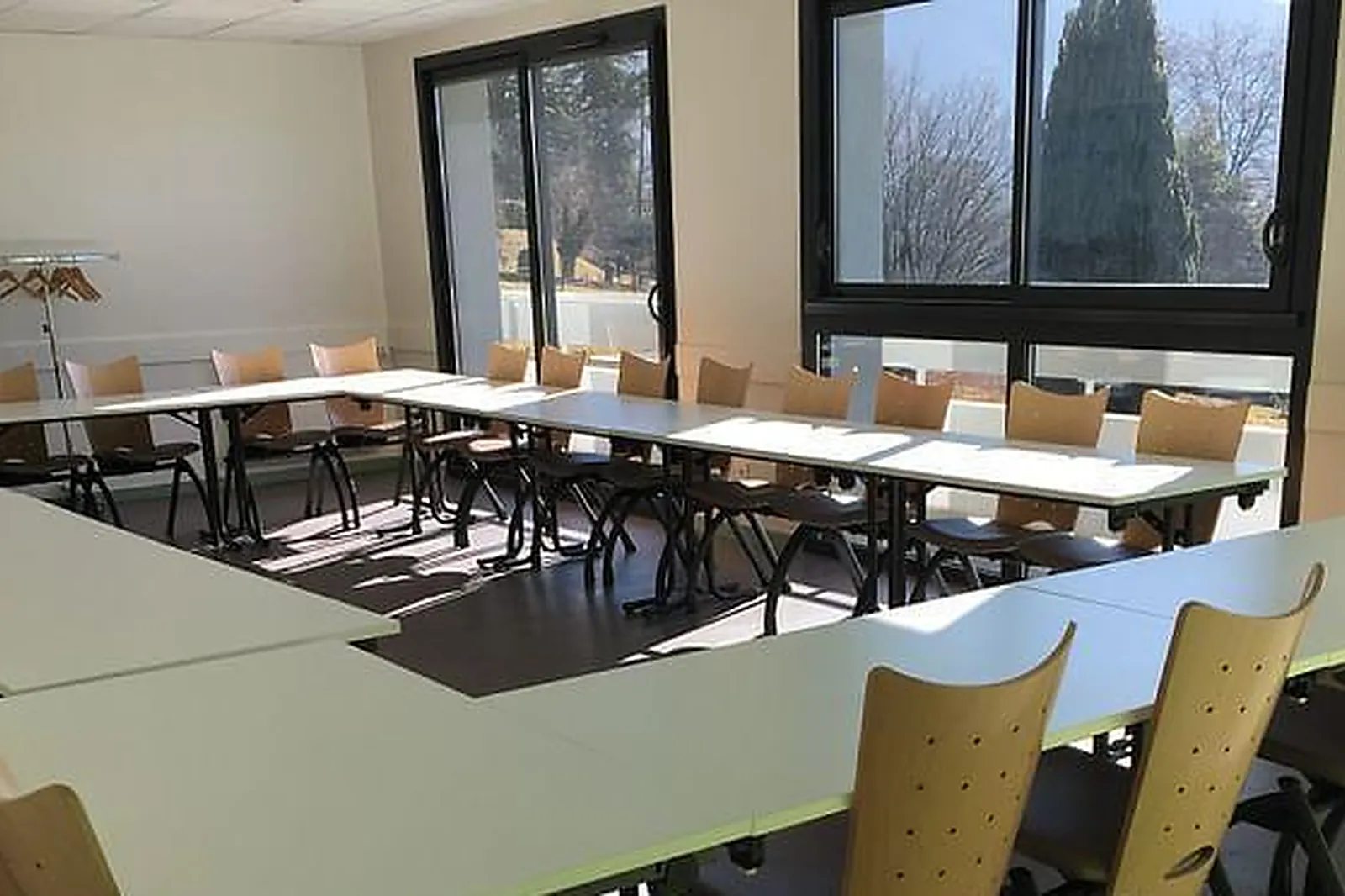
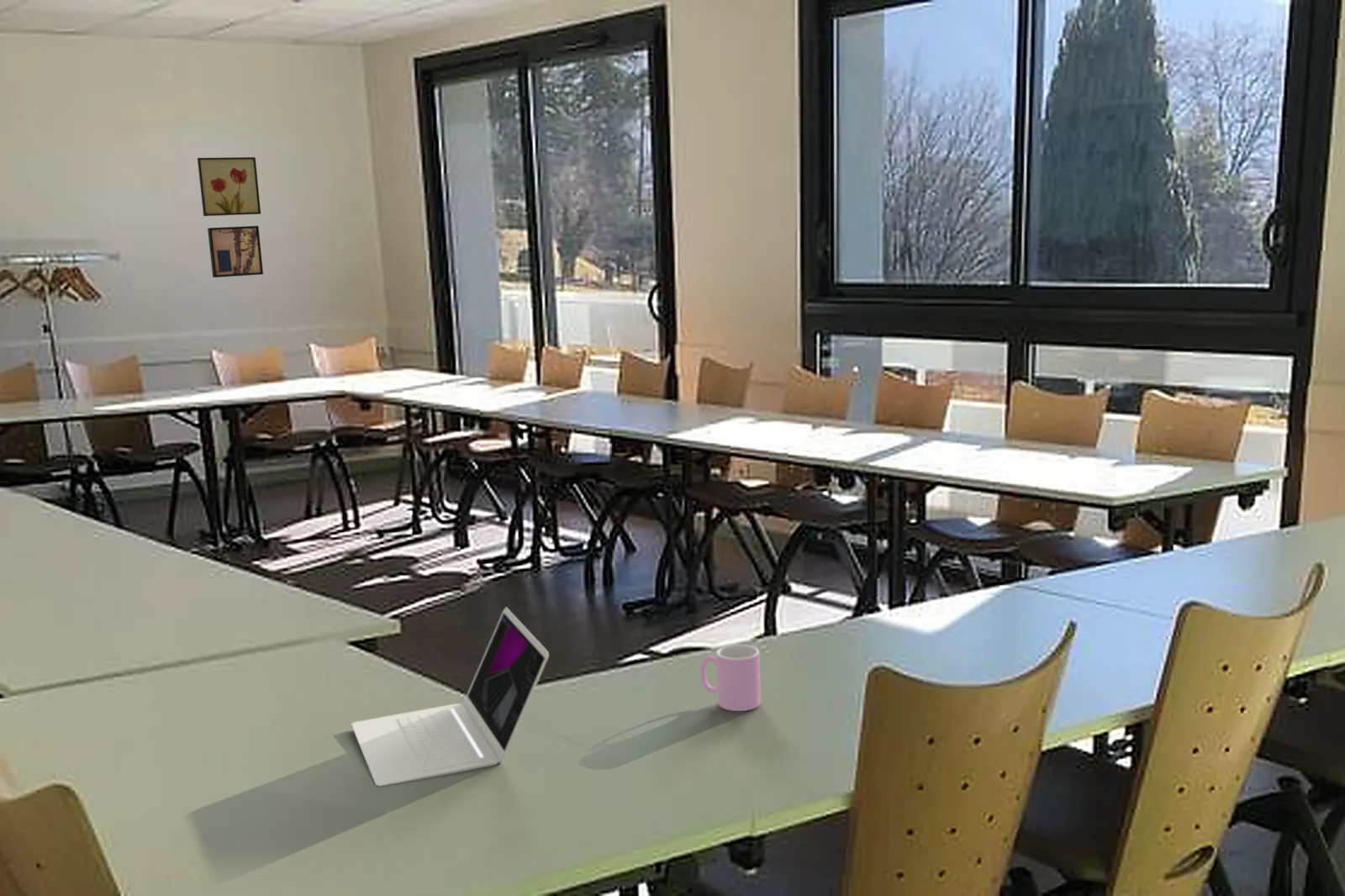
+ wall art (229, 186)
+ cup (729, 677)
+ wall art (235, 251)
+ laptop (451, 704)
